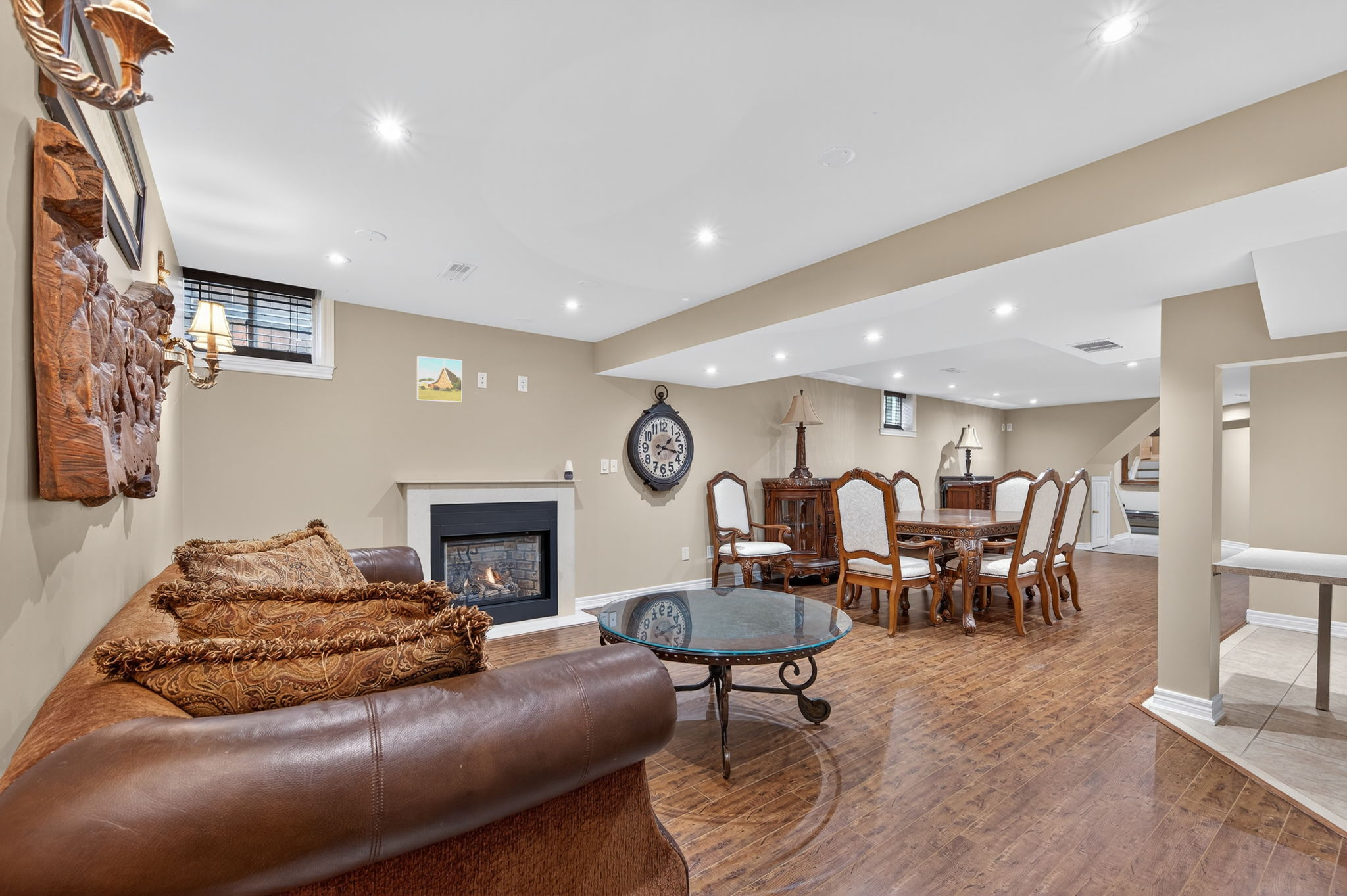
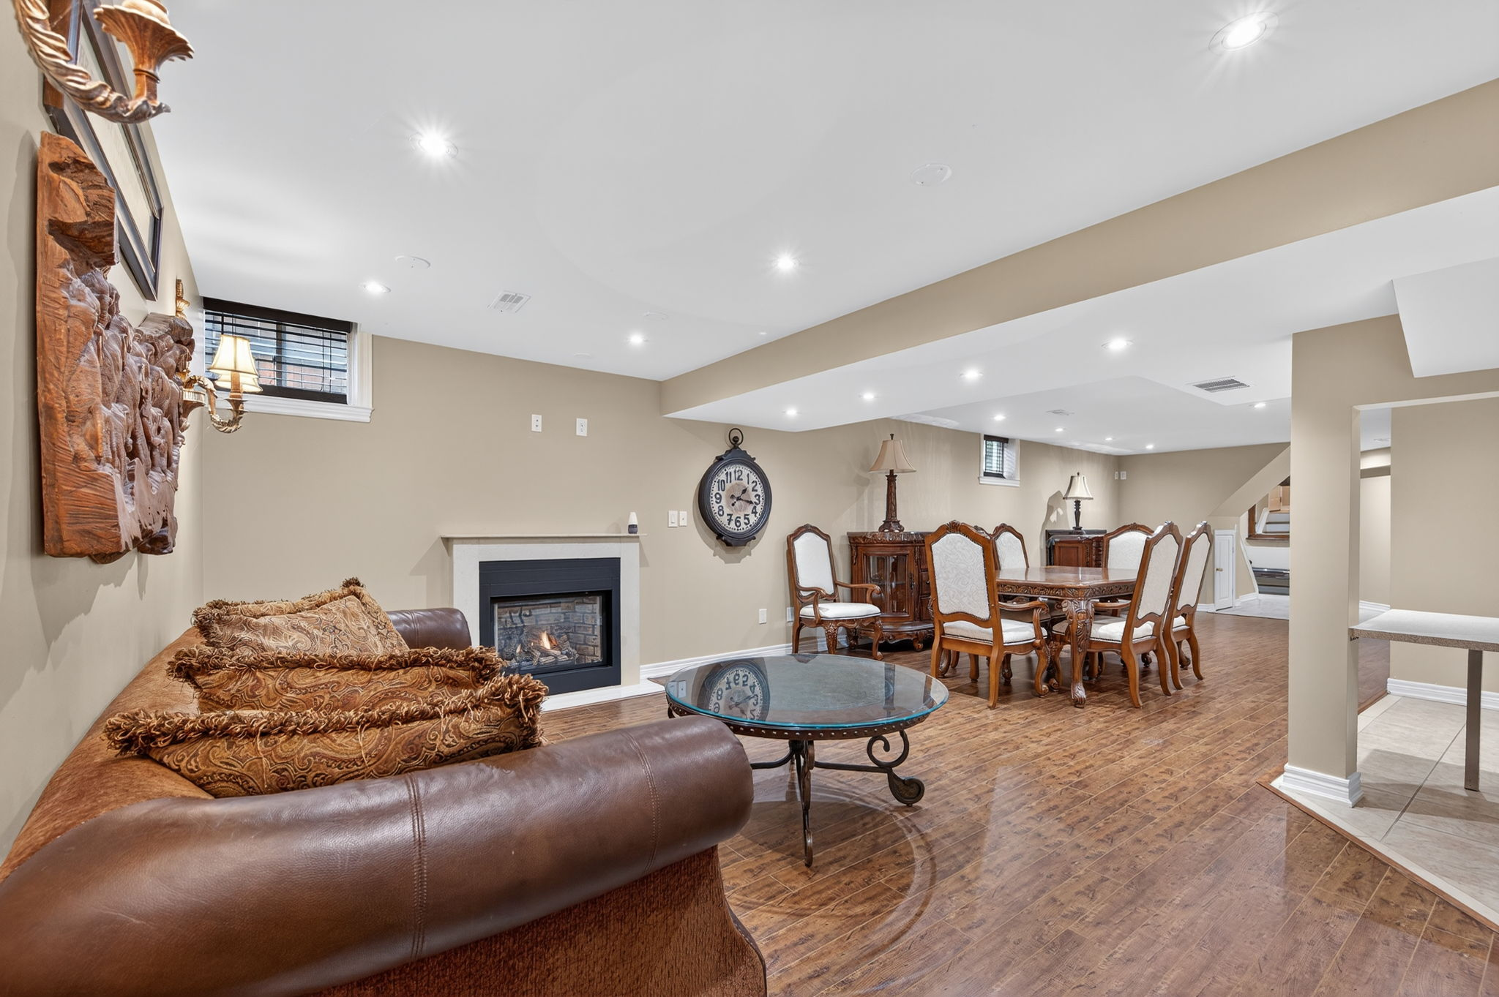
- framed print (439, 379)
